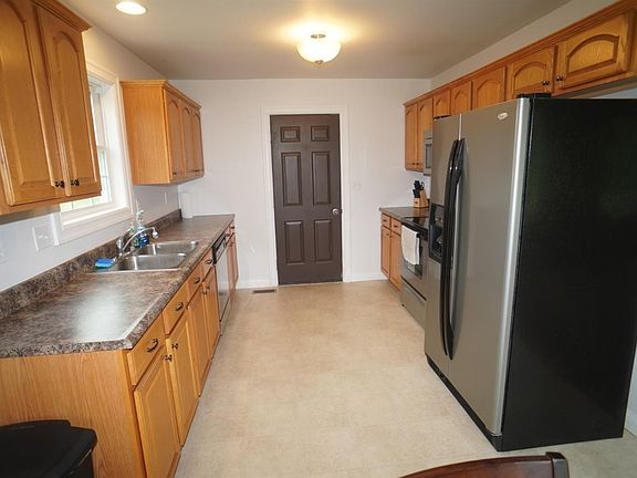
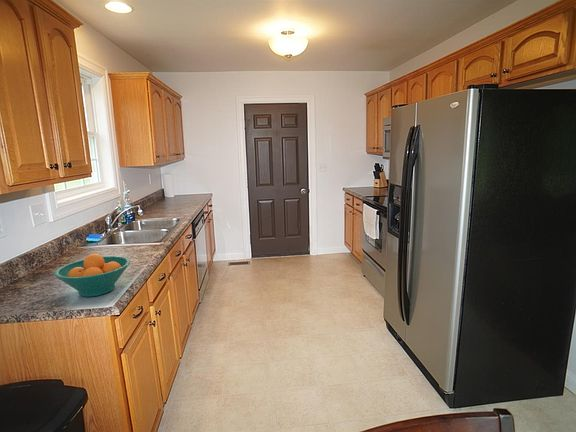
+ fruit bowl (94, 272)
